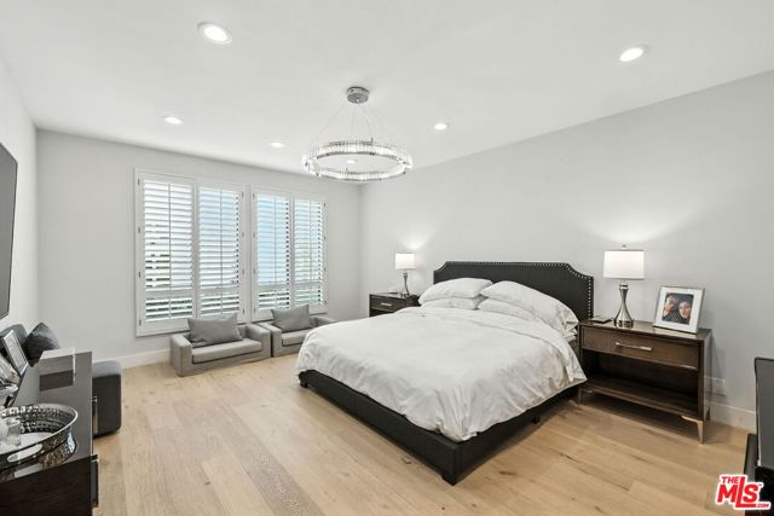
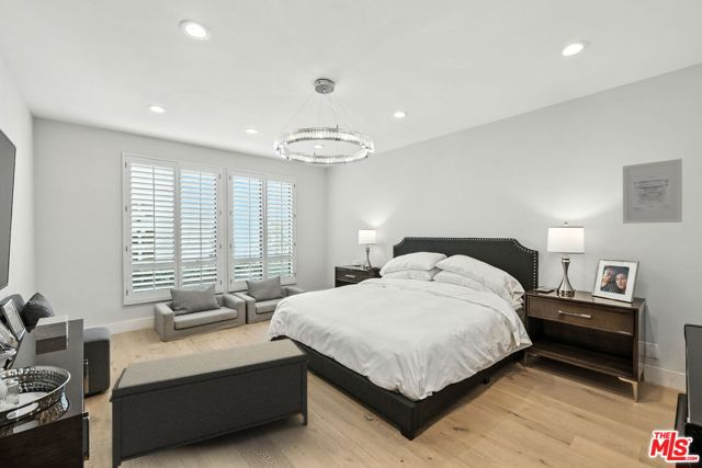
+ wall art (650, 192)
+ bench (219, 395)
